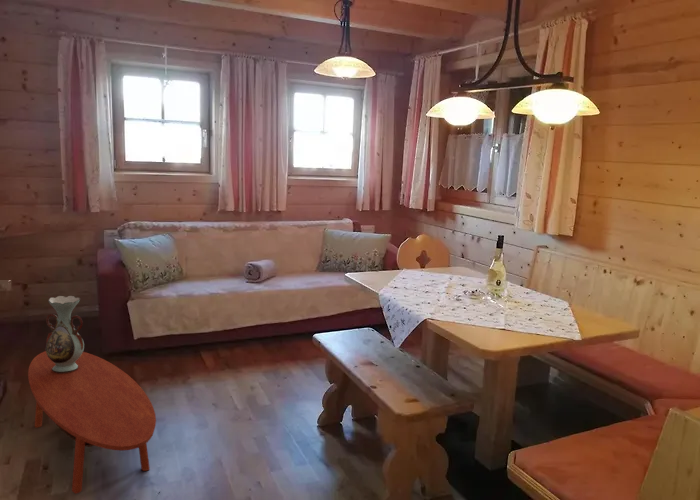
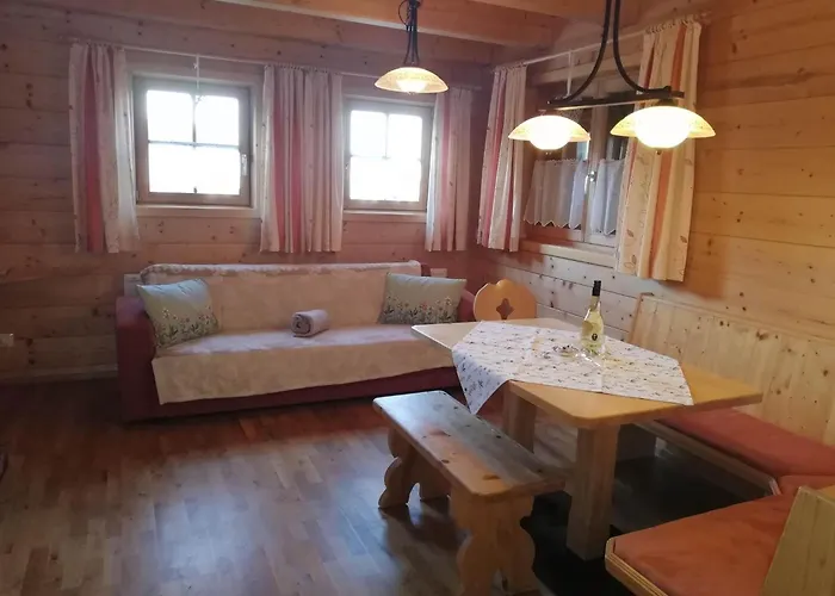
- decorative vase (64, 333)
- coffee table (87, 417)
